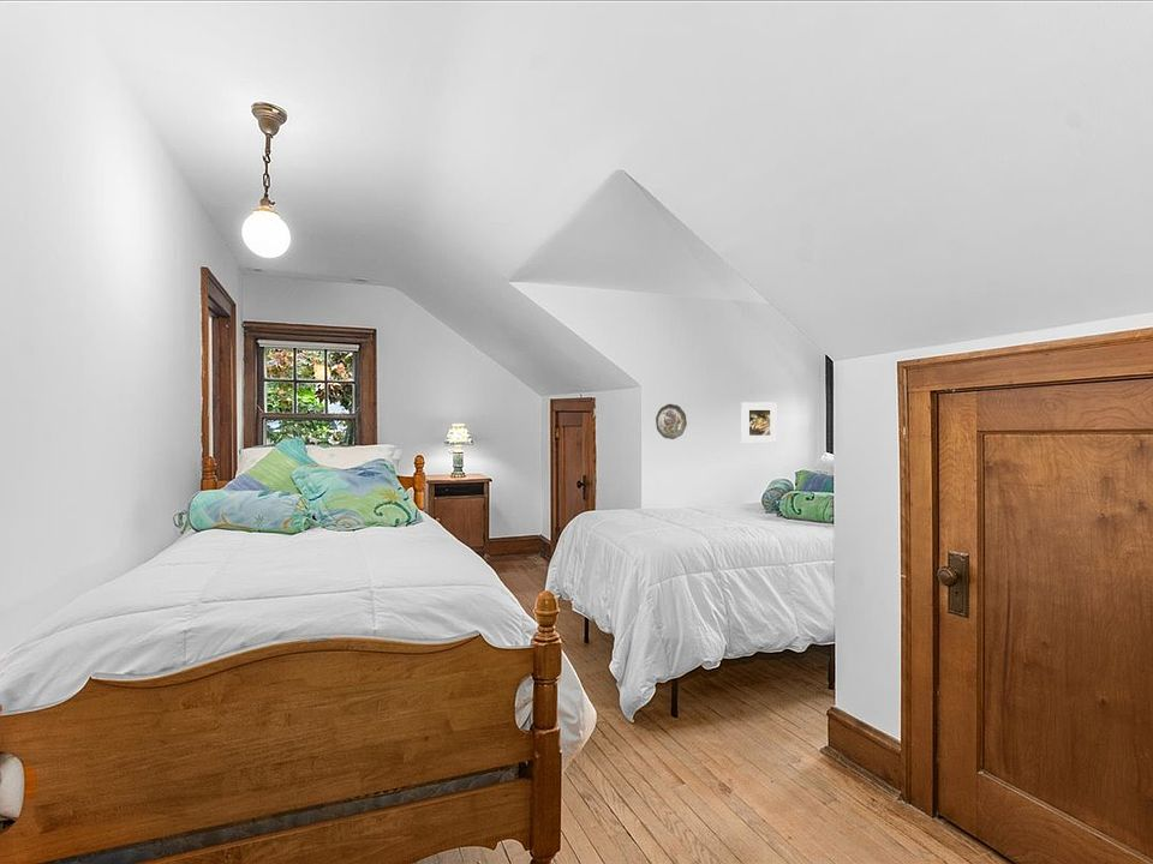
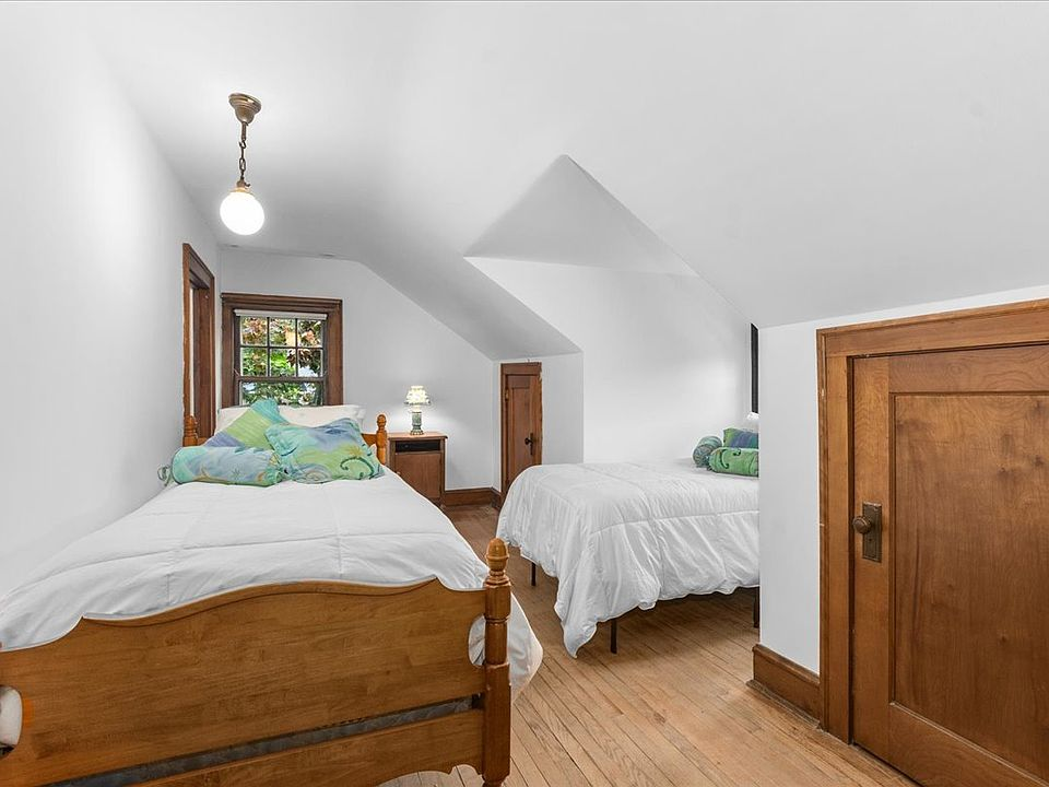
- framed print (759, 422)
- decorative plate (670, 421)
